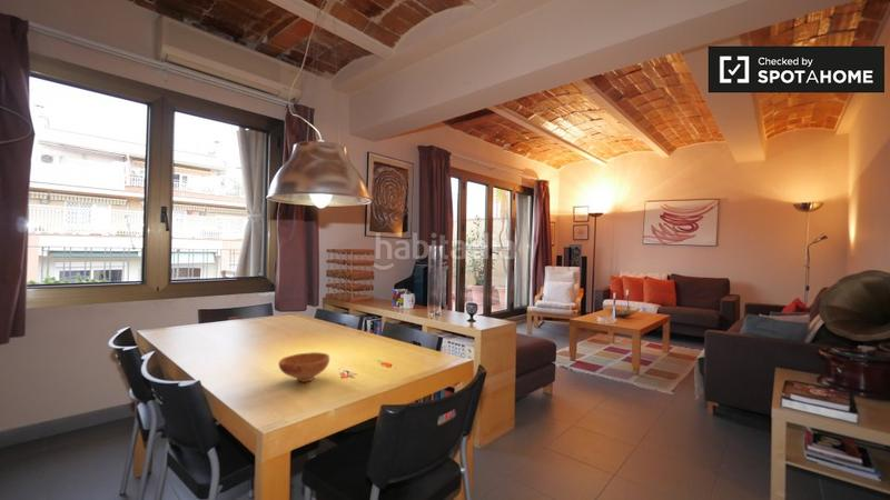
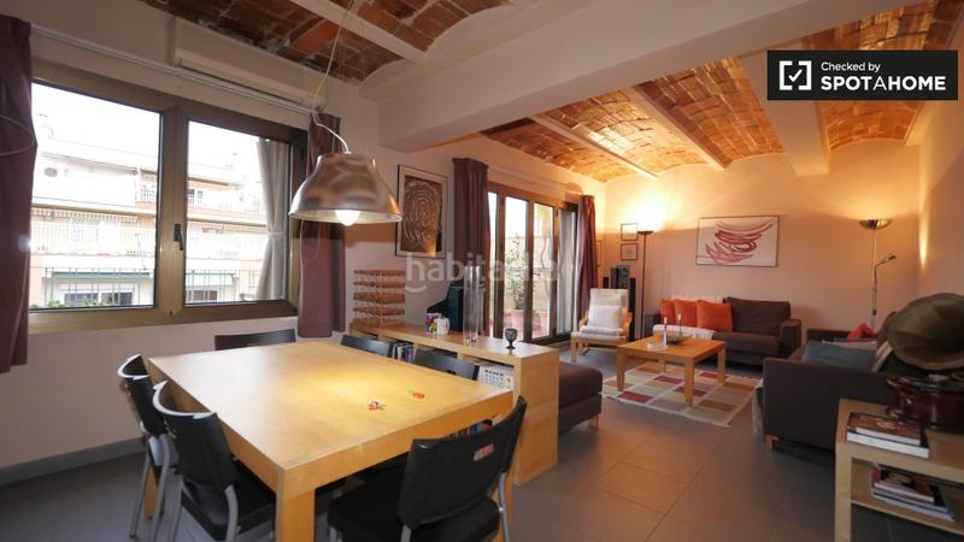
- bowl (304, 368)
